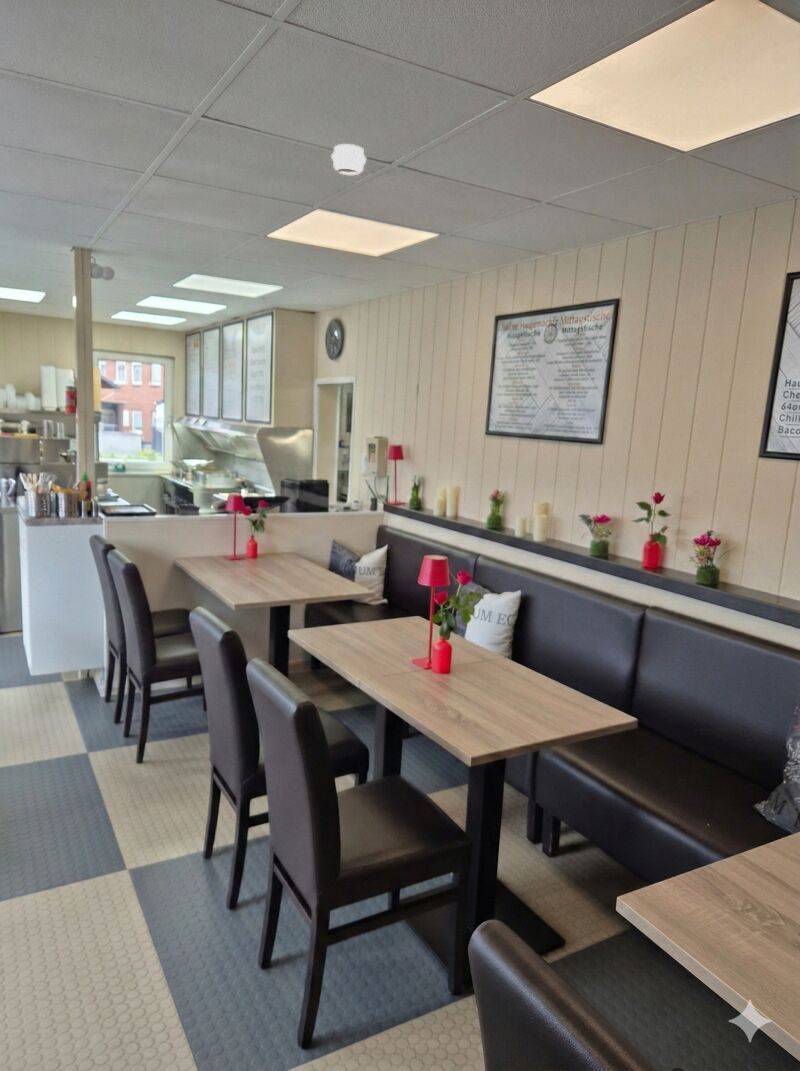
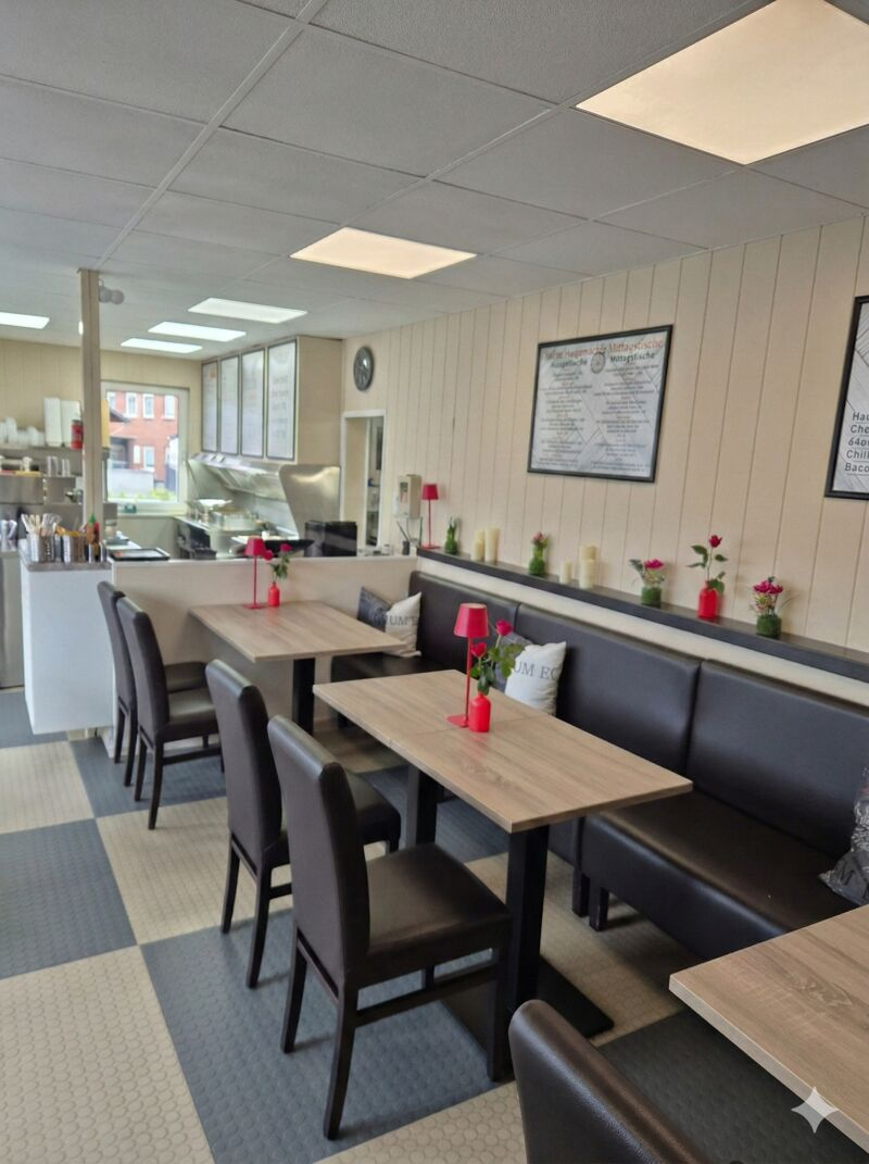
- smoke detector (348, 160)
